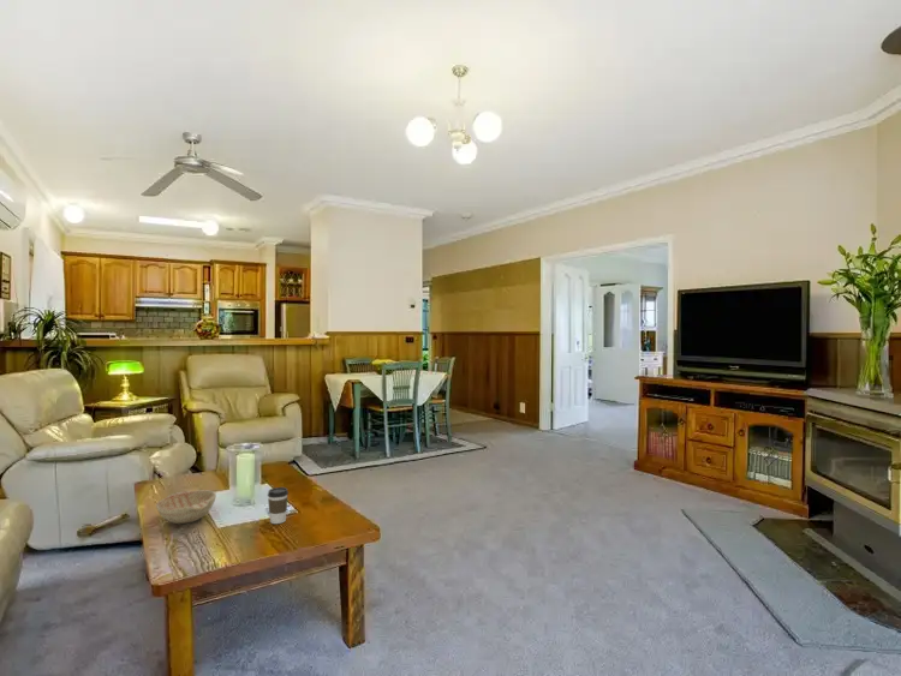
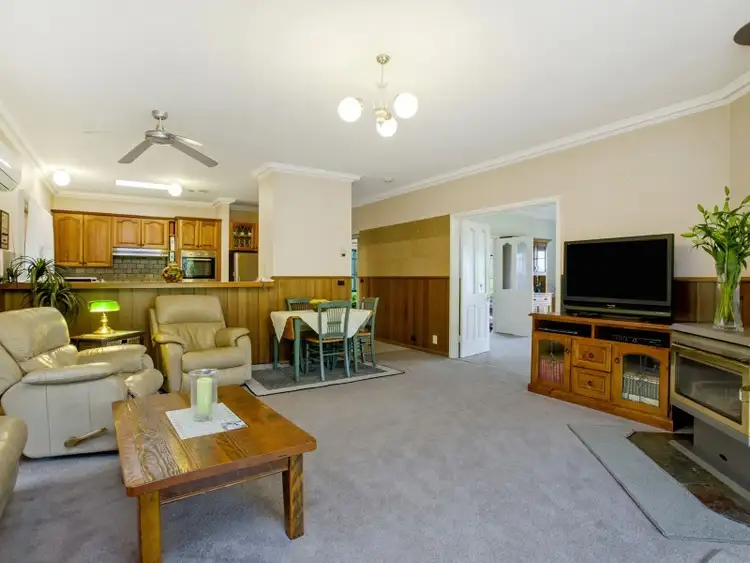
- decorative bowl (186, 508)
- coffee cup (278, 505)
